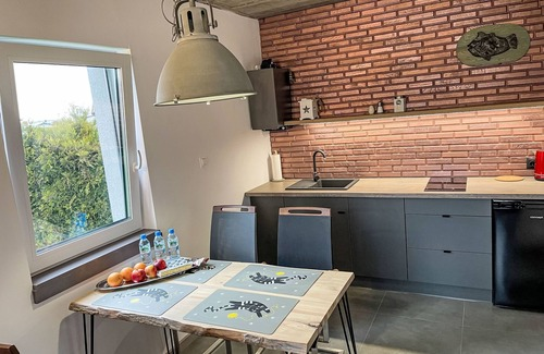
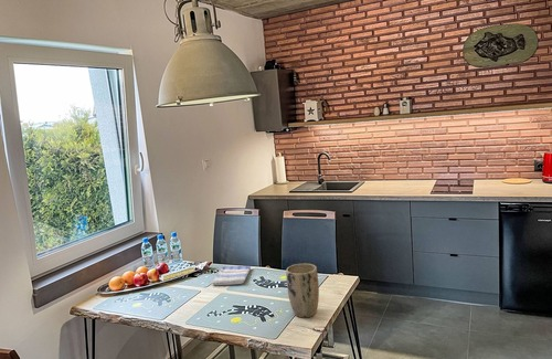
+ plant pot (302, 291)
+ dish towel (232, 274)
